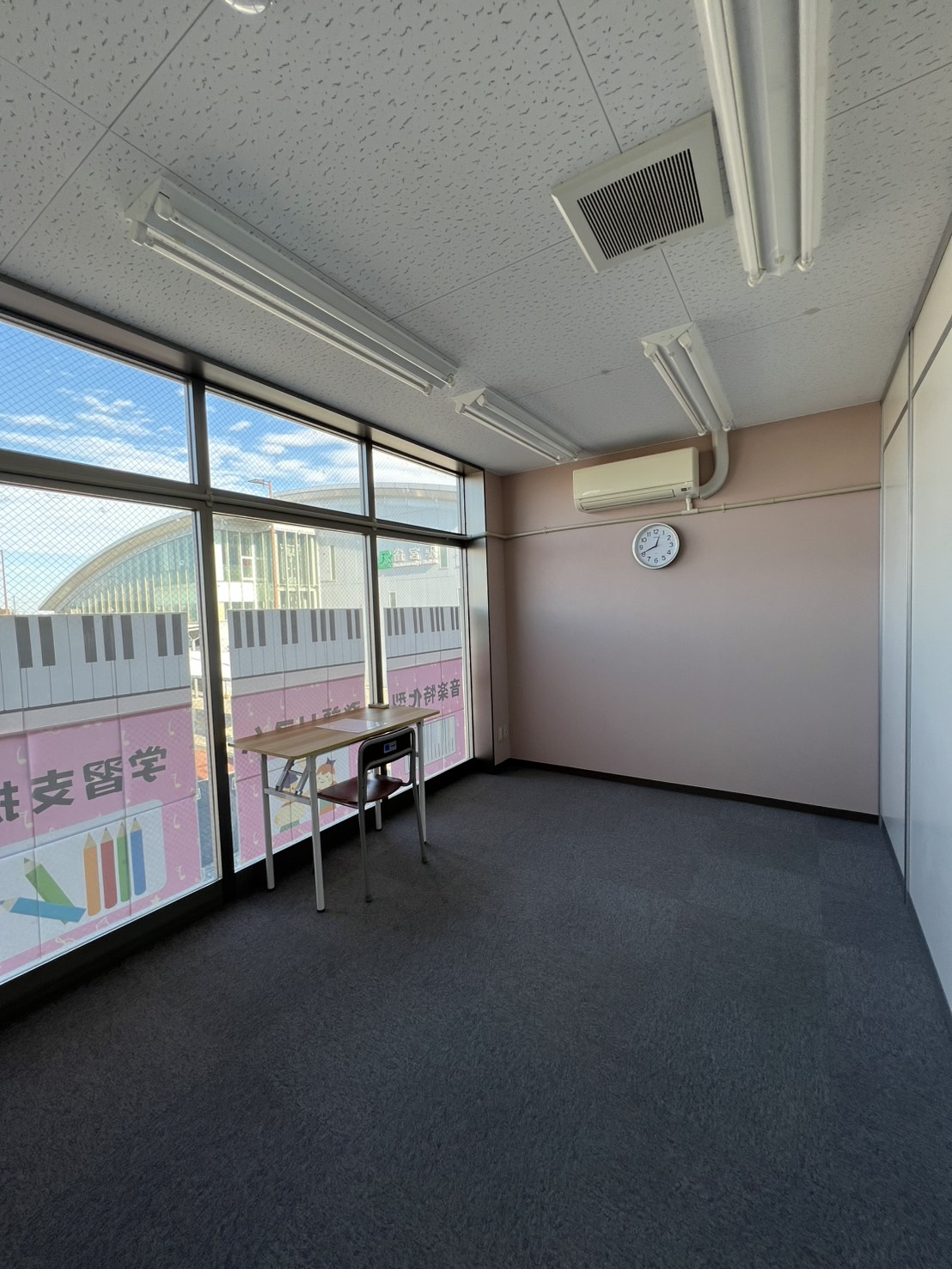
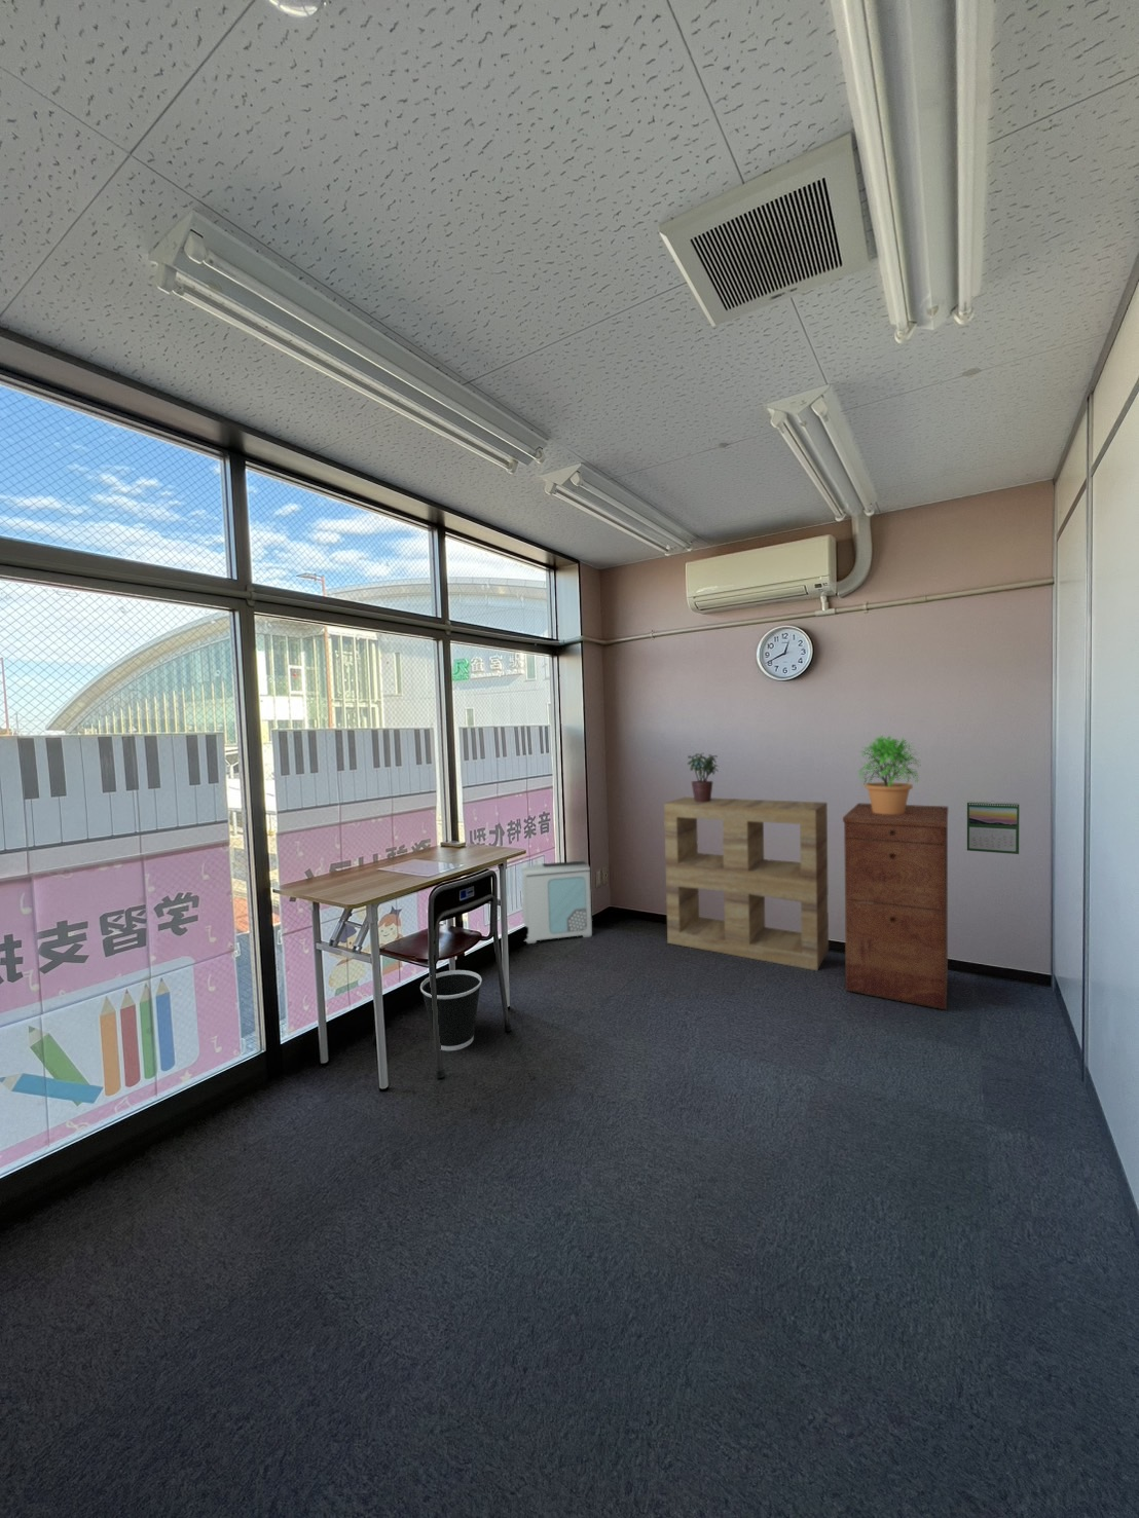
+ filing cabinet (897, 896)
+ calendar (992, 827)
+ air purifier (555, 900)
+ potted plant (700, 776)
+ potted plant (887, 773)
+ wastebasket (452, 1011)
+ shelving unit (744, 874)
